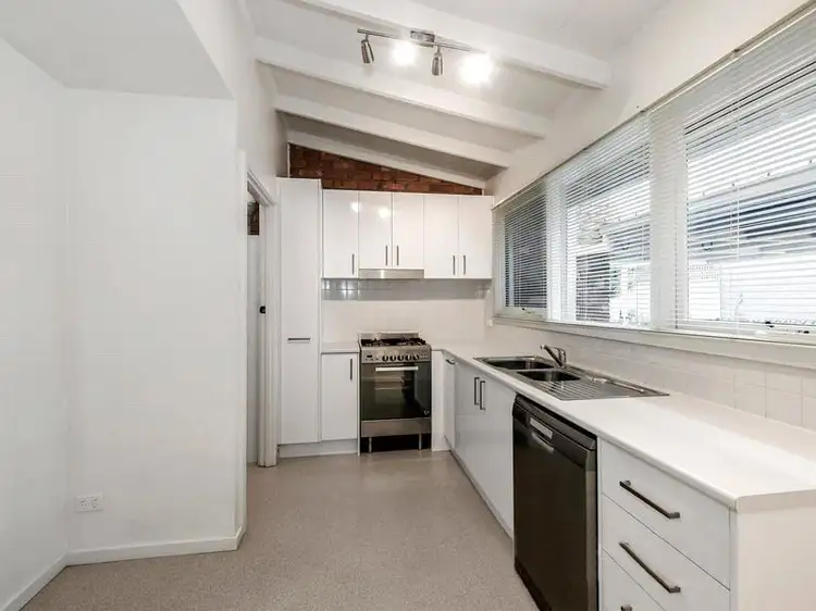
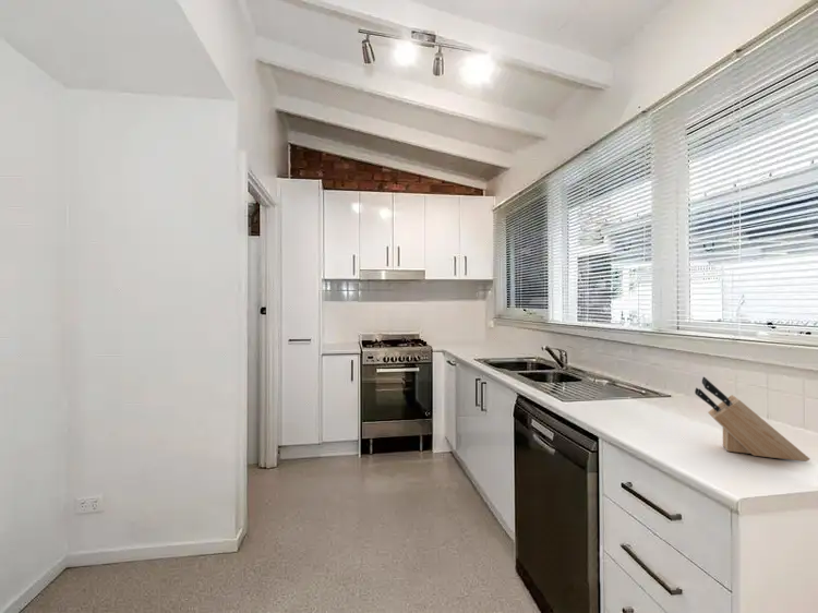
+ knife block (747, 416)
